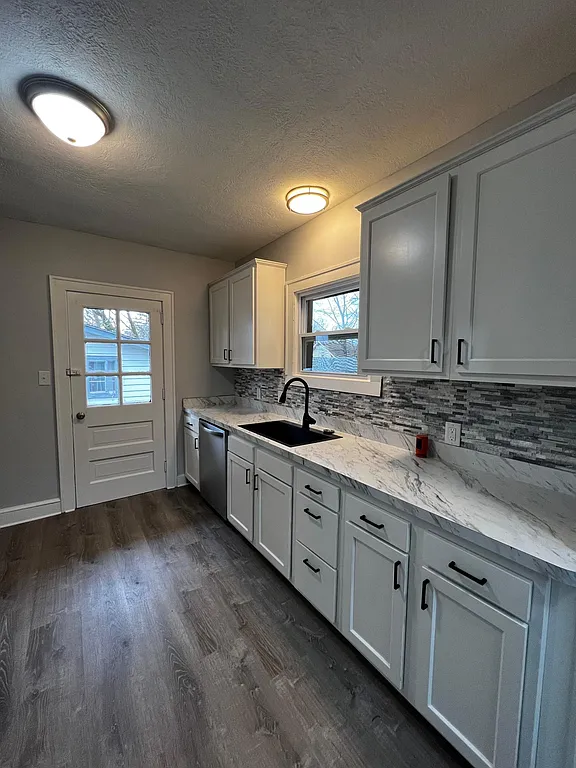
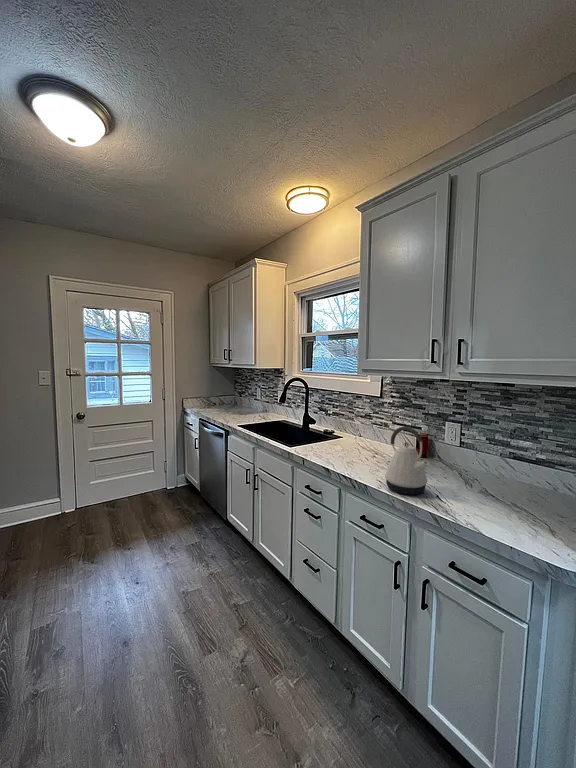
+ kettle (407, 458)
